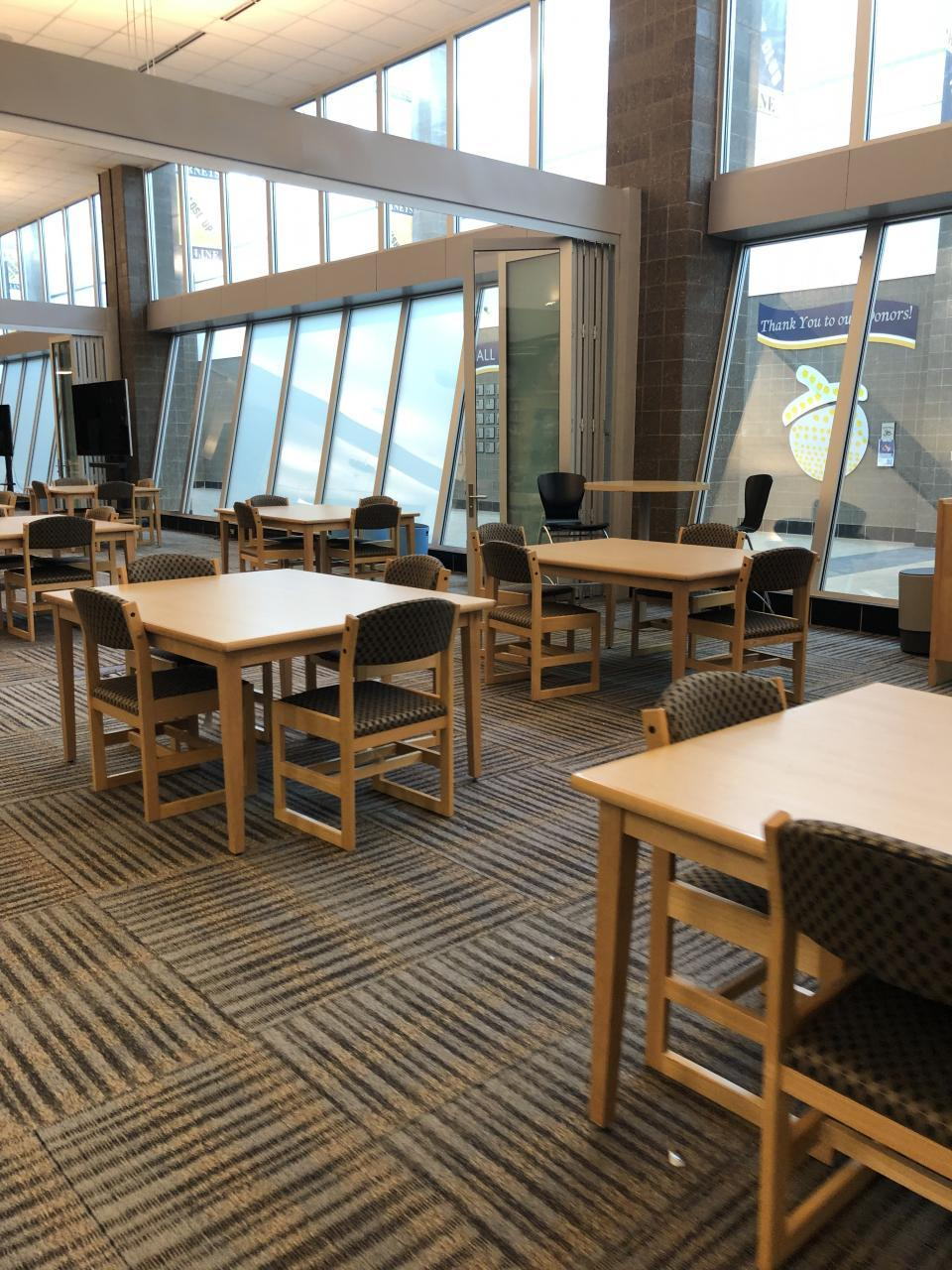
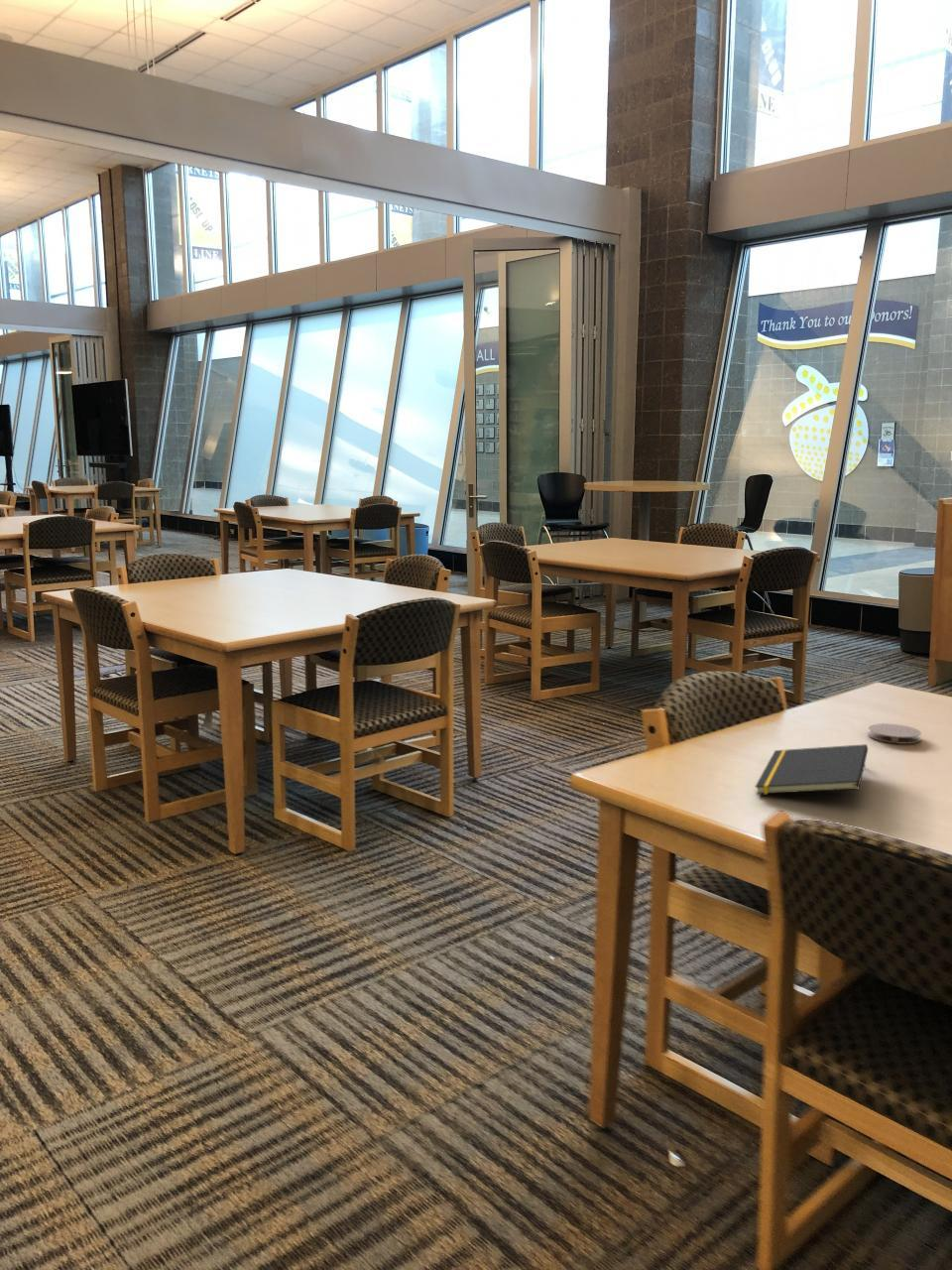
+ notepad (813, 768)
+ coaster (893, 733)
